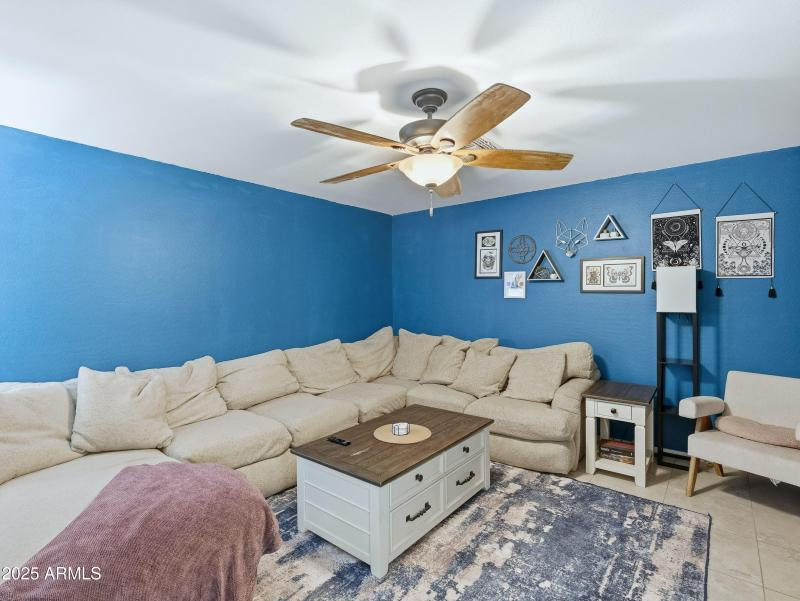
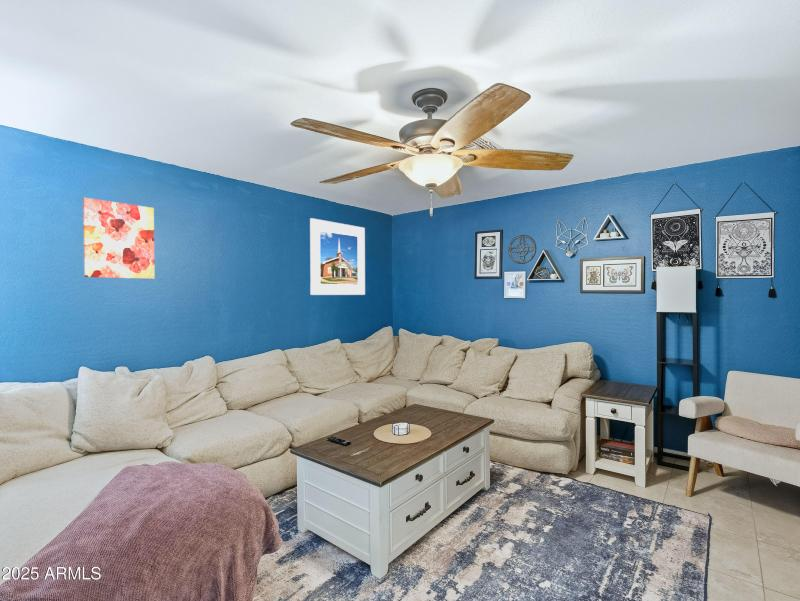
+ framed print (339, 259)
+ wall art (120, 240)
